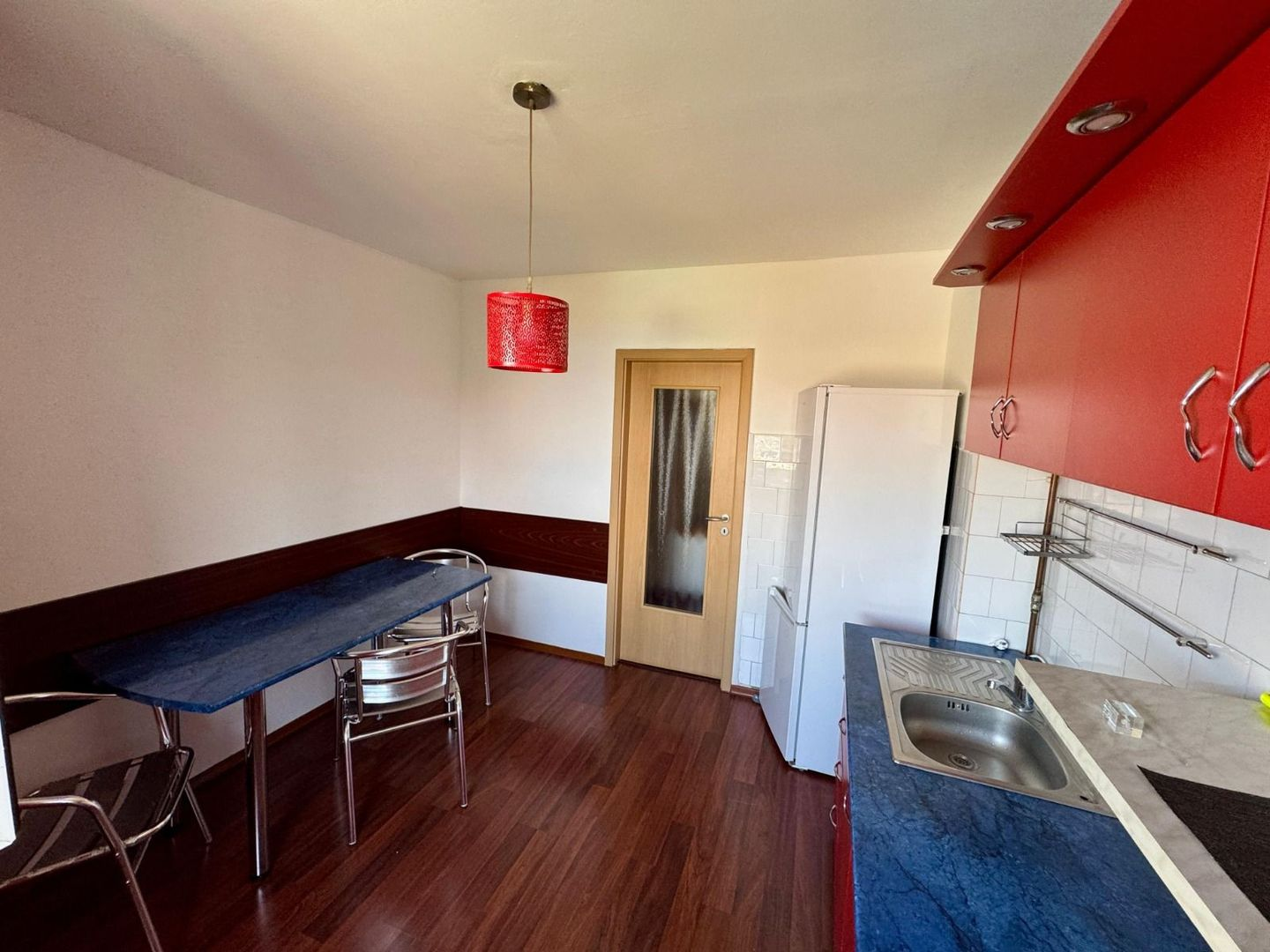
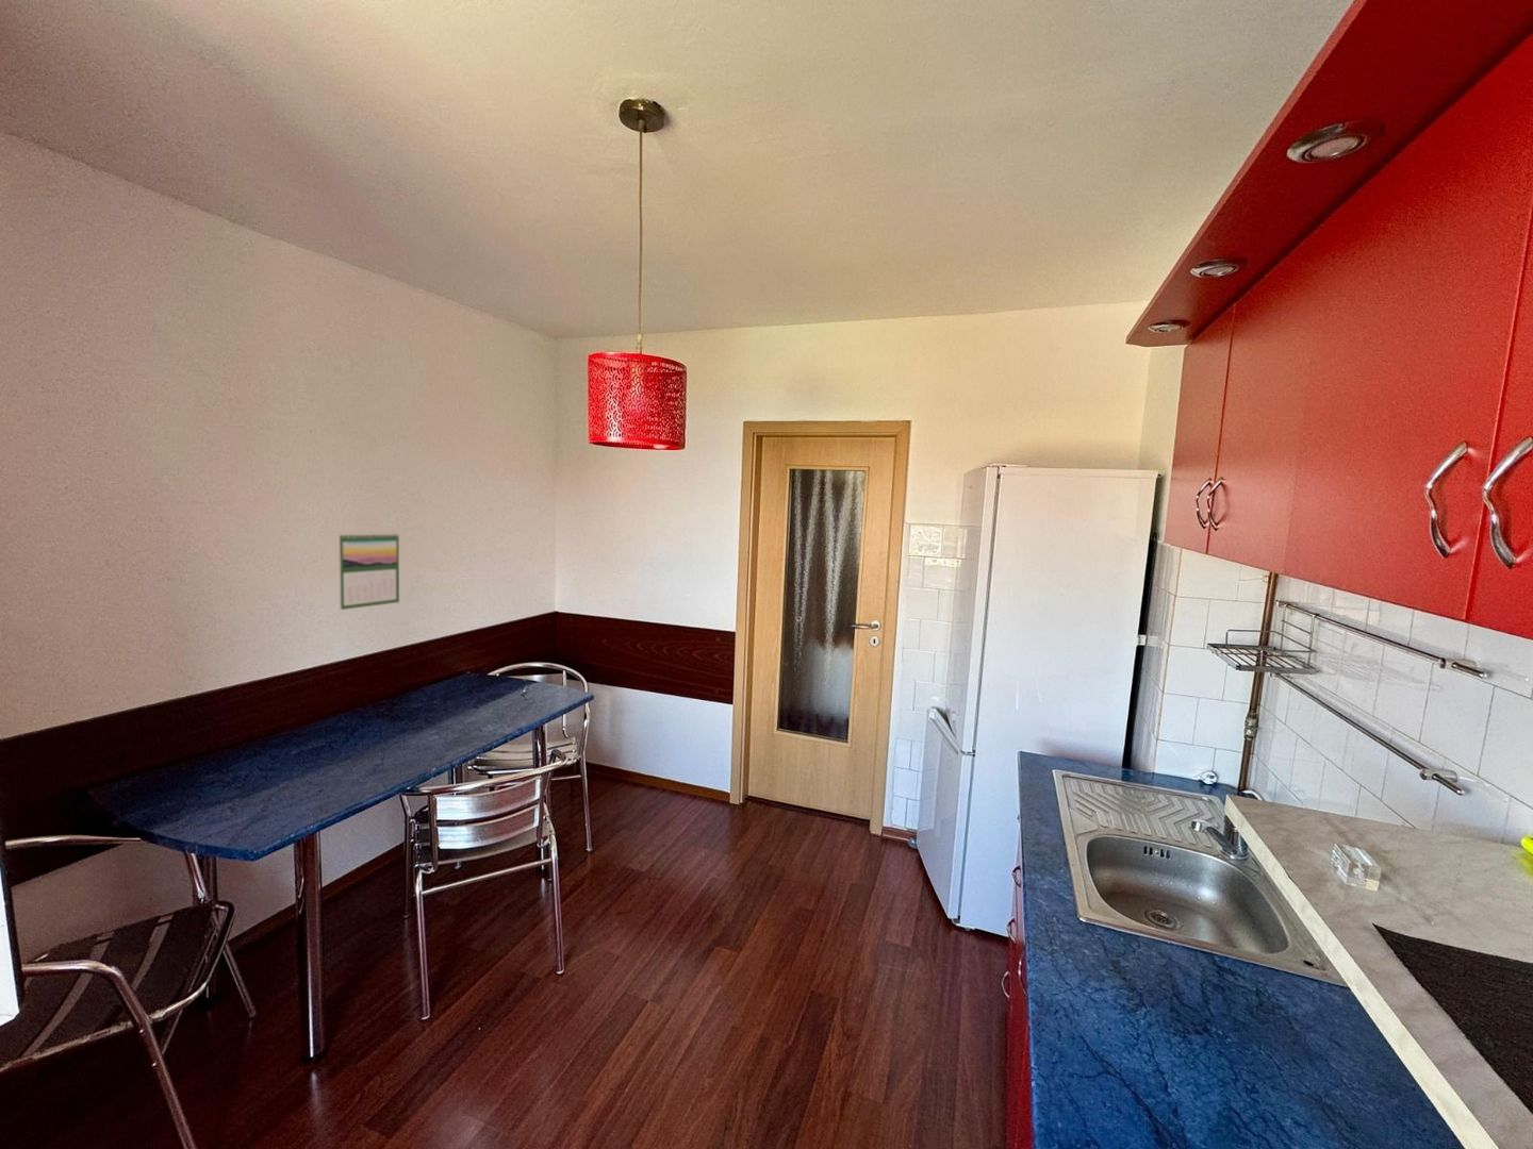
+ calendar (371, 568)
